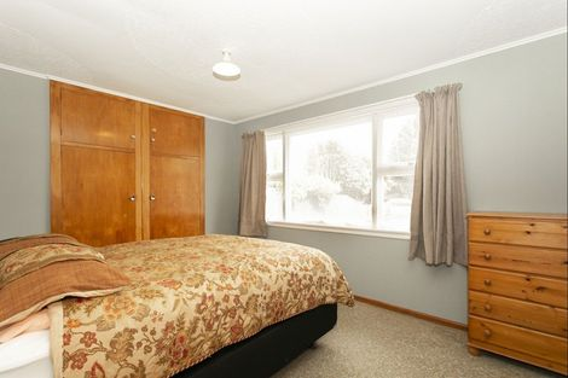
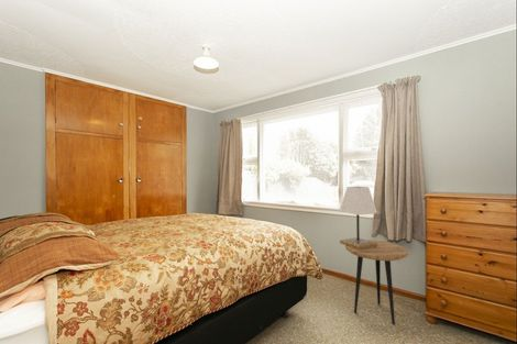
+ side table (376, 280)
+ lamp (358, 215)
